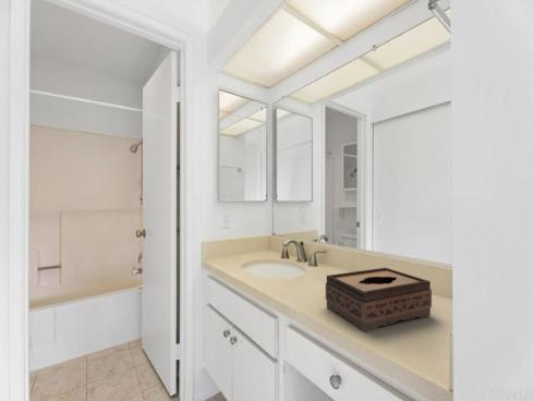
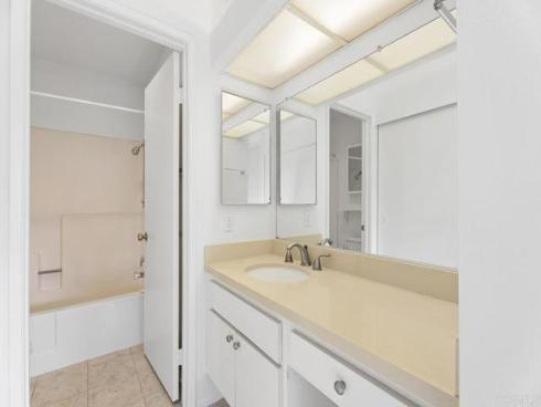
- tissue box (376, 294)
